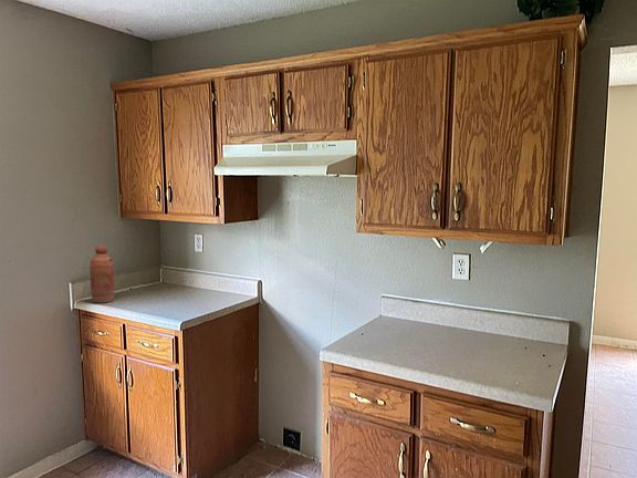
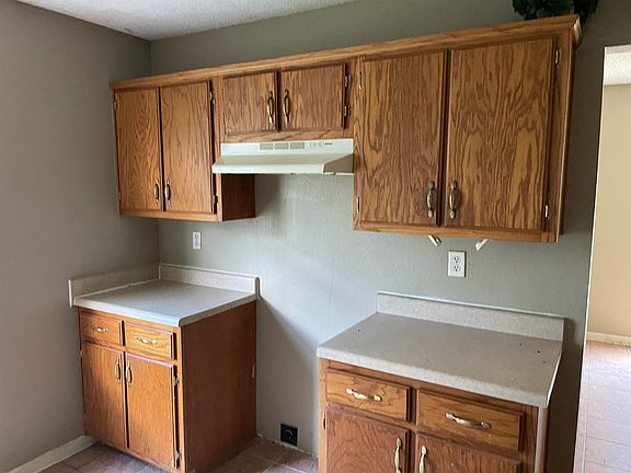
- bottle (102, 272)
